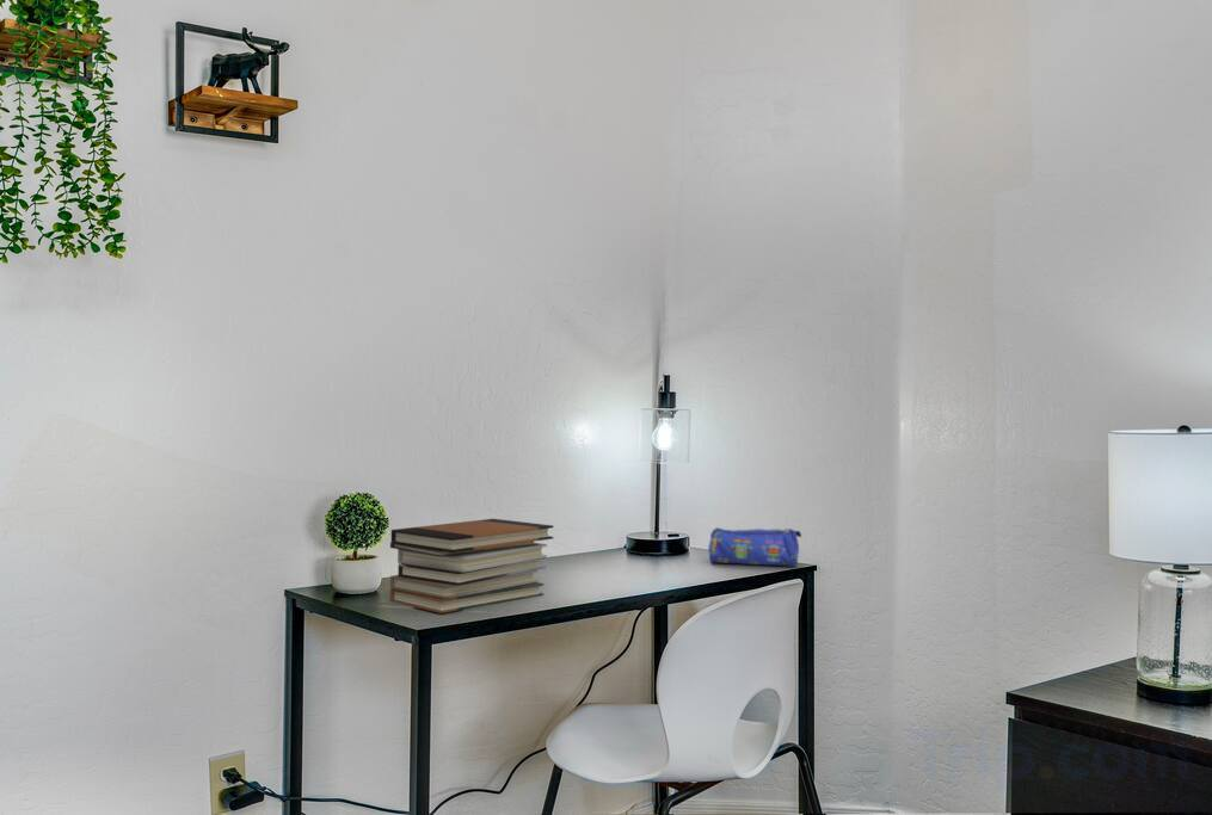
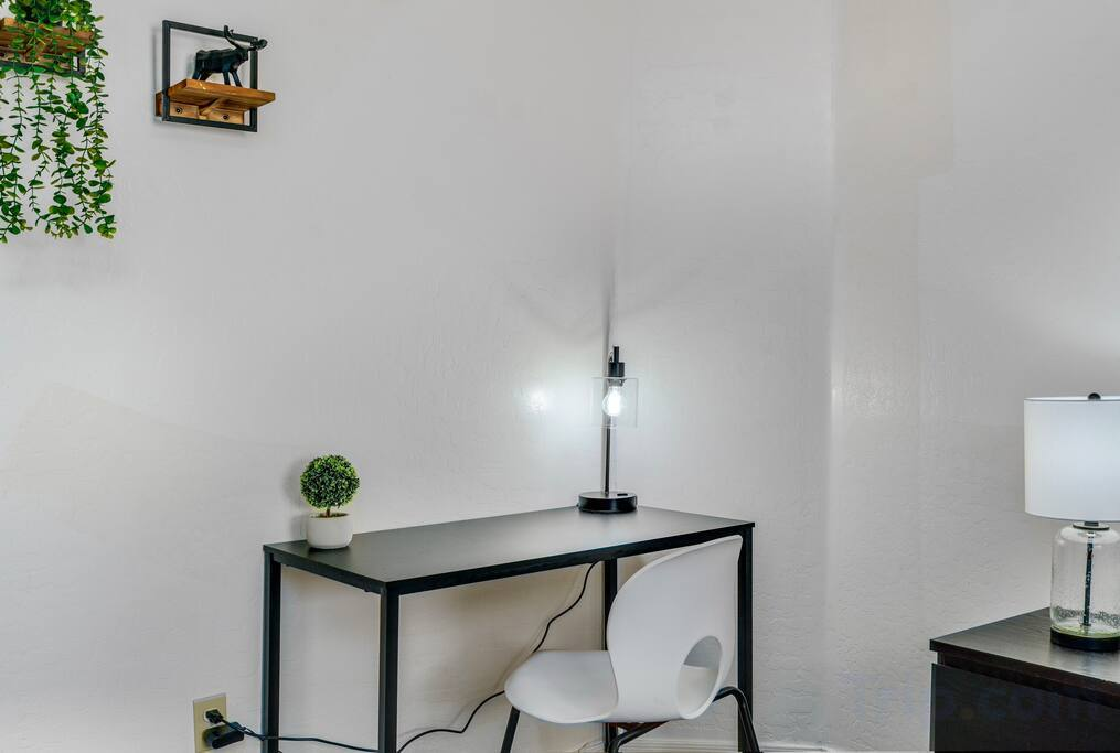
- book stack (472, 562)
- pencil case (753, 545)
